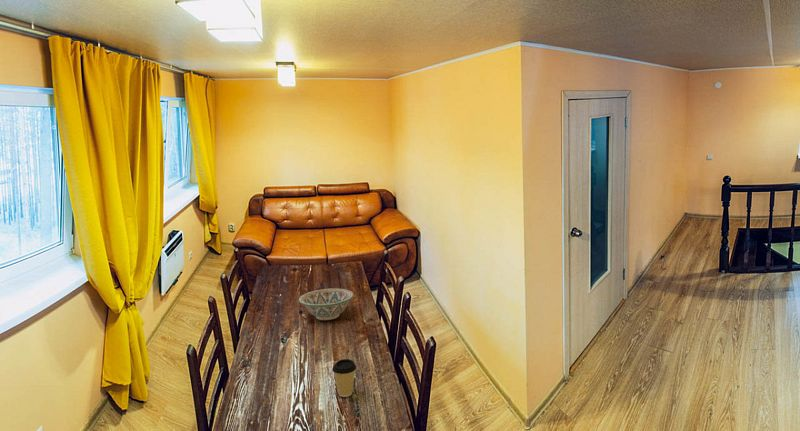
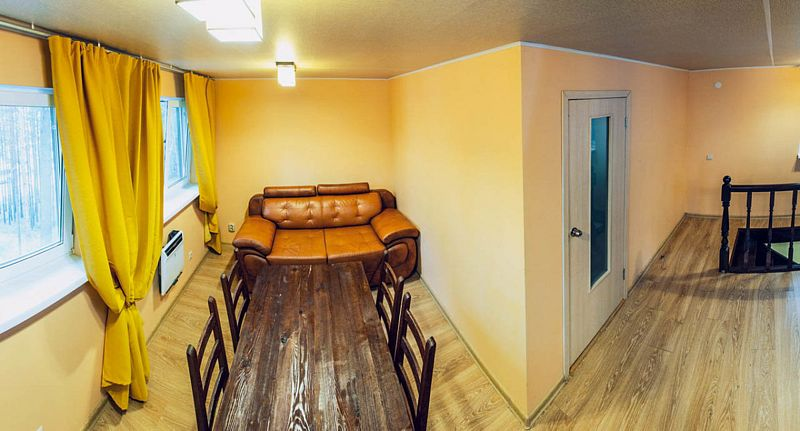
- decorative bowl (326, 306)
- coffee cup (344, 378)
